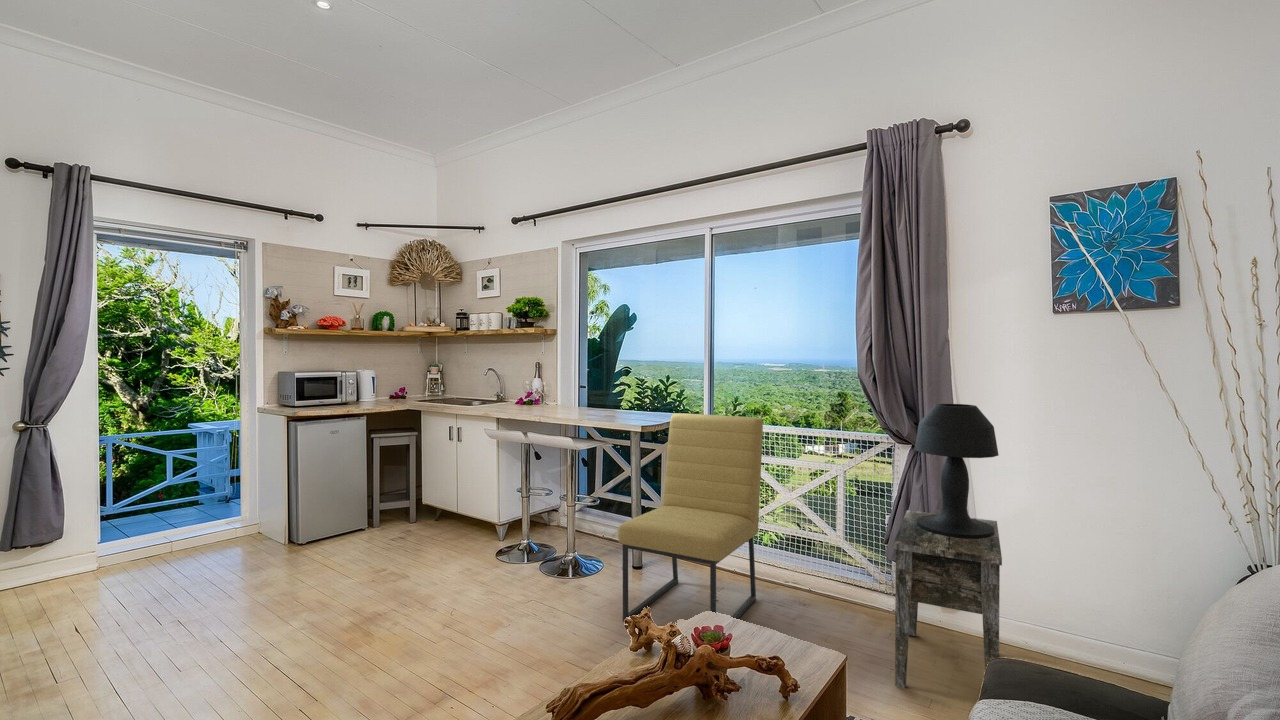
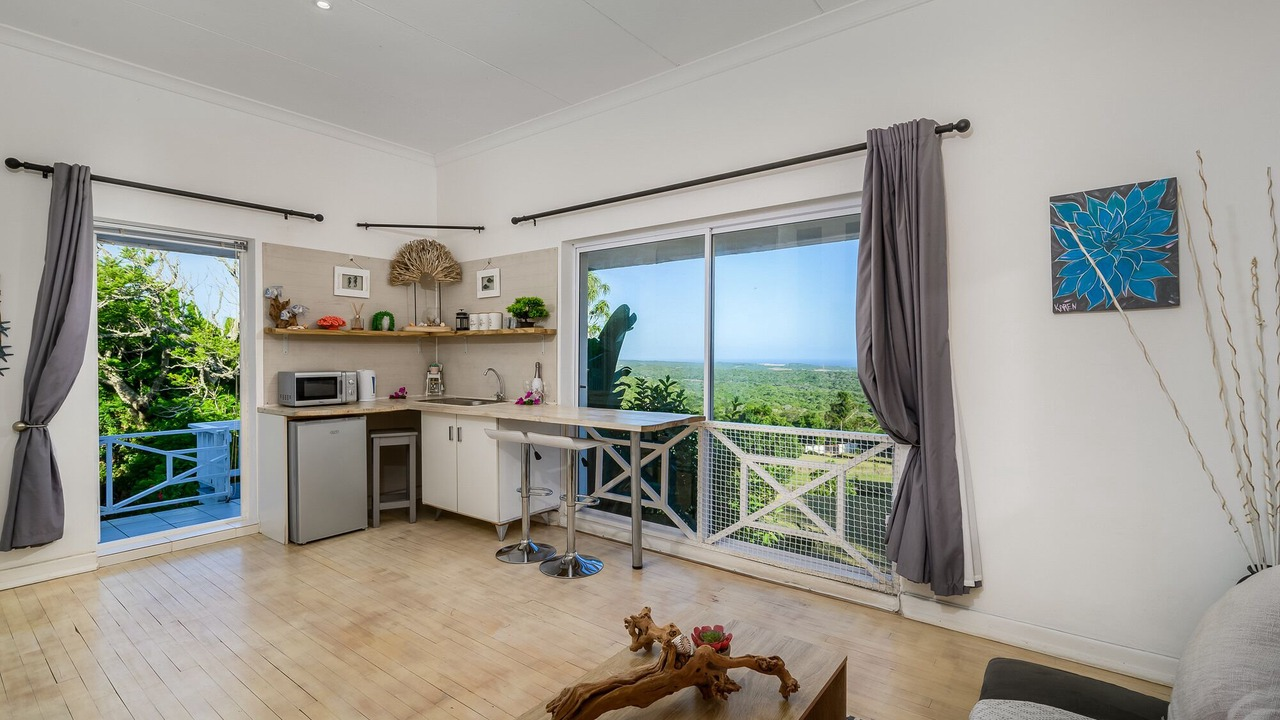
- table lamp (955, 466)
- side table (947, 599)
- chair (694, 514)
